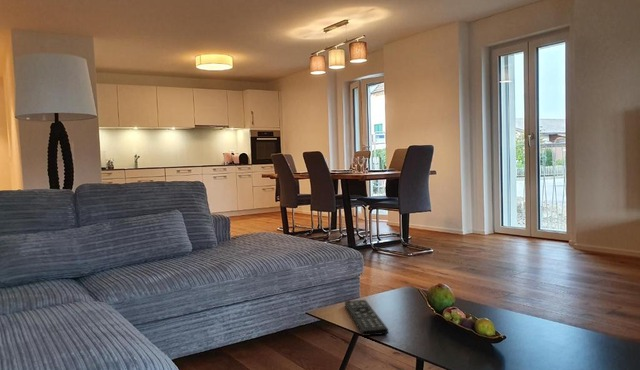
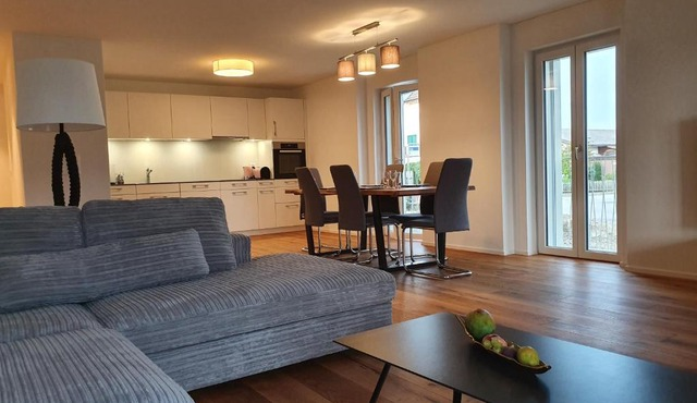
- remote control (364, 315)
